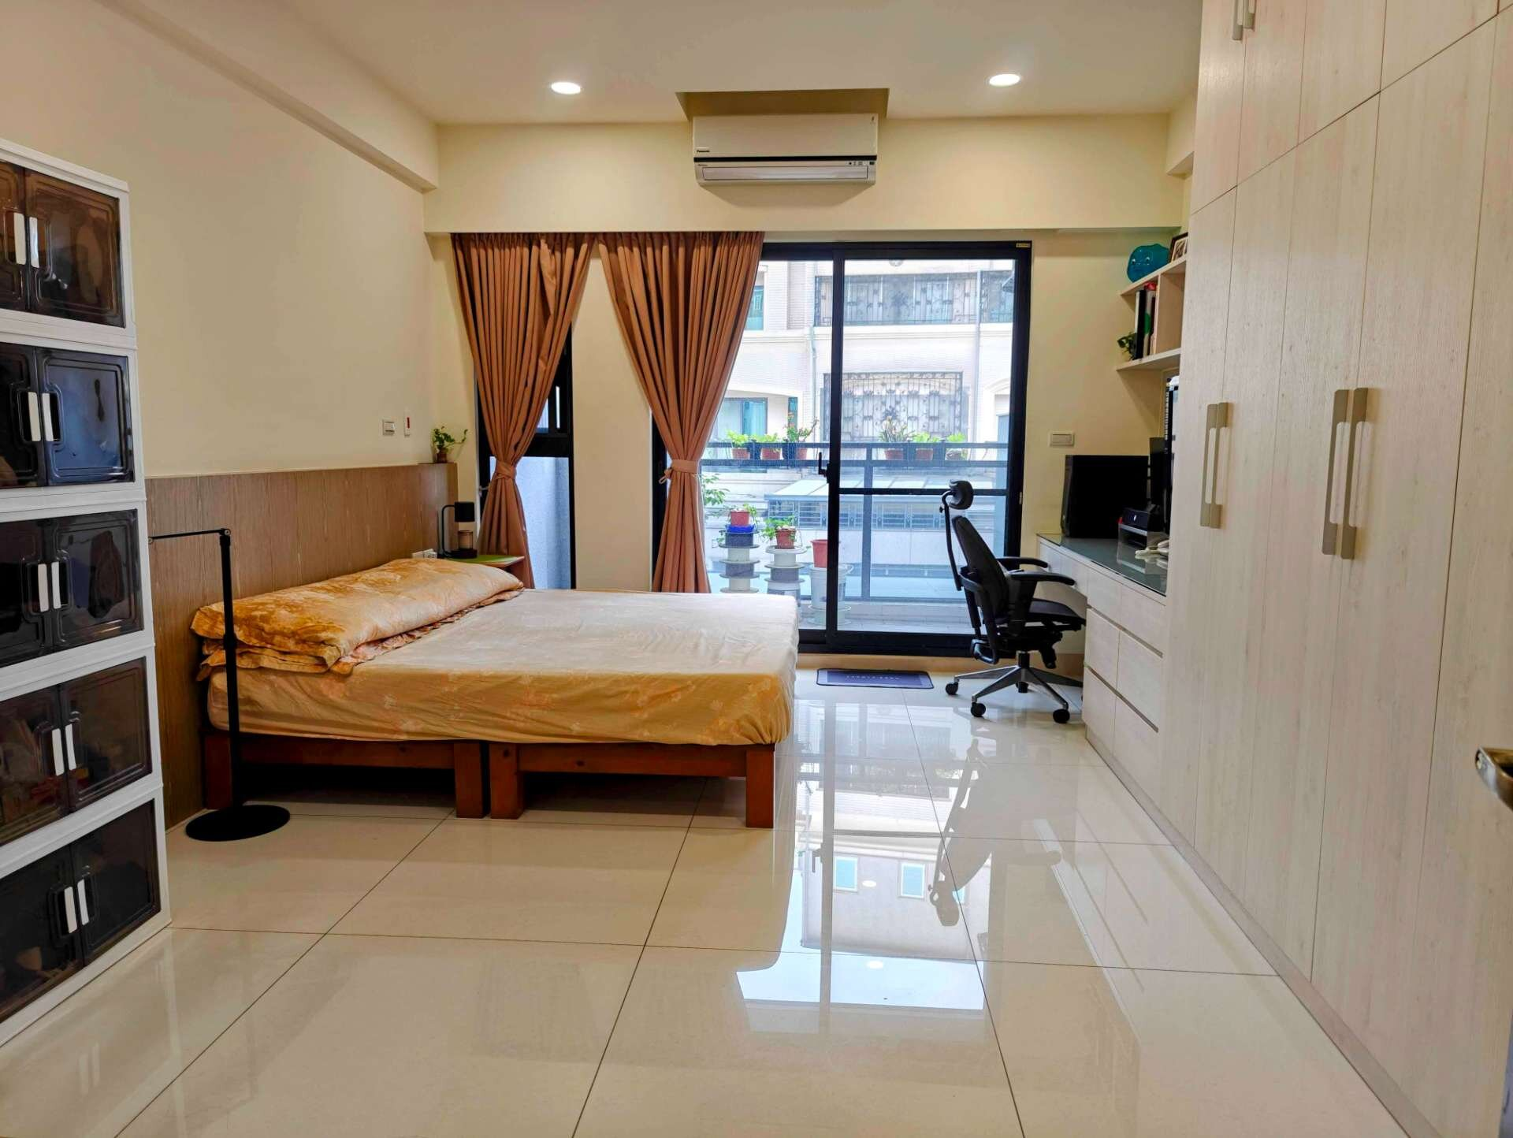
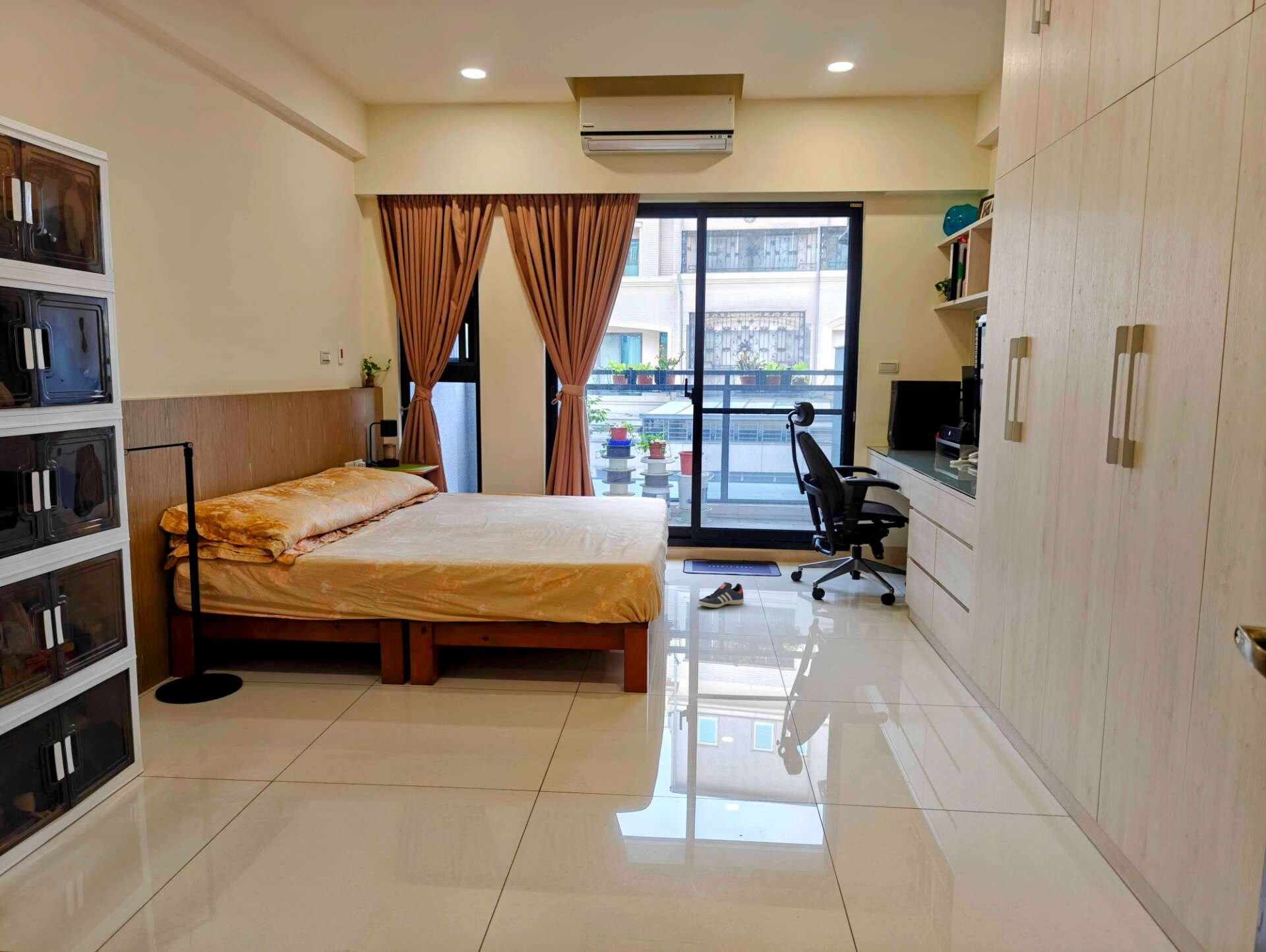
+ sneaker (720, 593)
